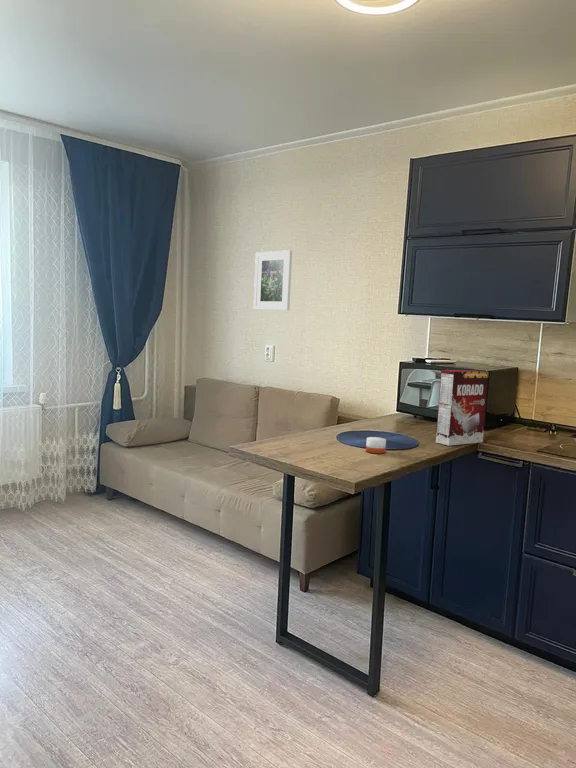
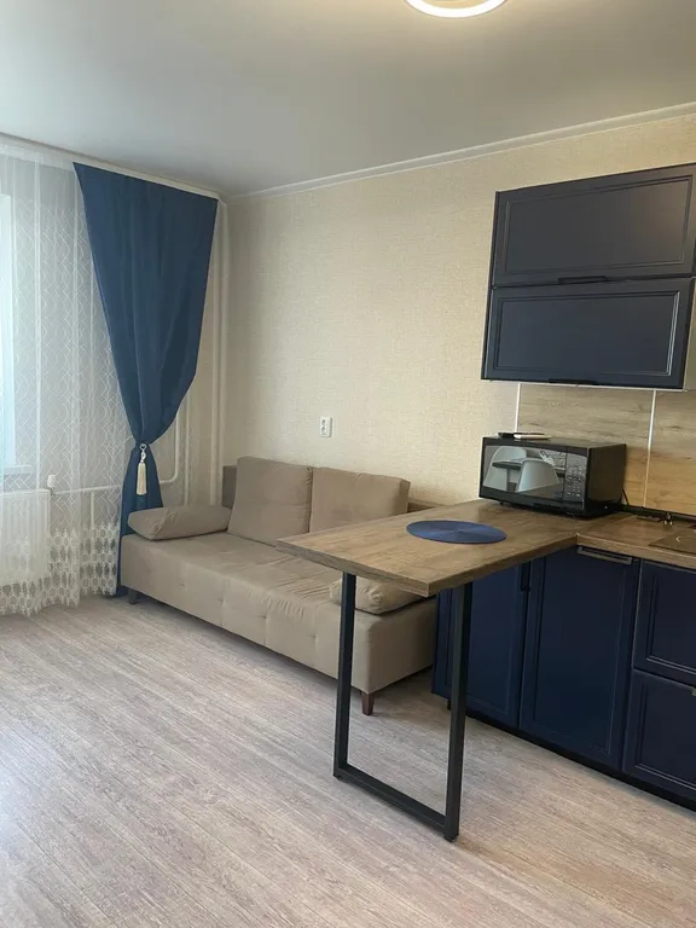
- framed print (272, 280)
- candle (376, 438)
- cereal box (462, 406)
